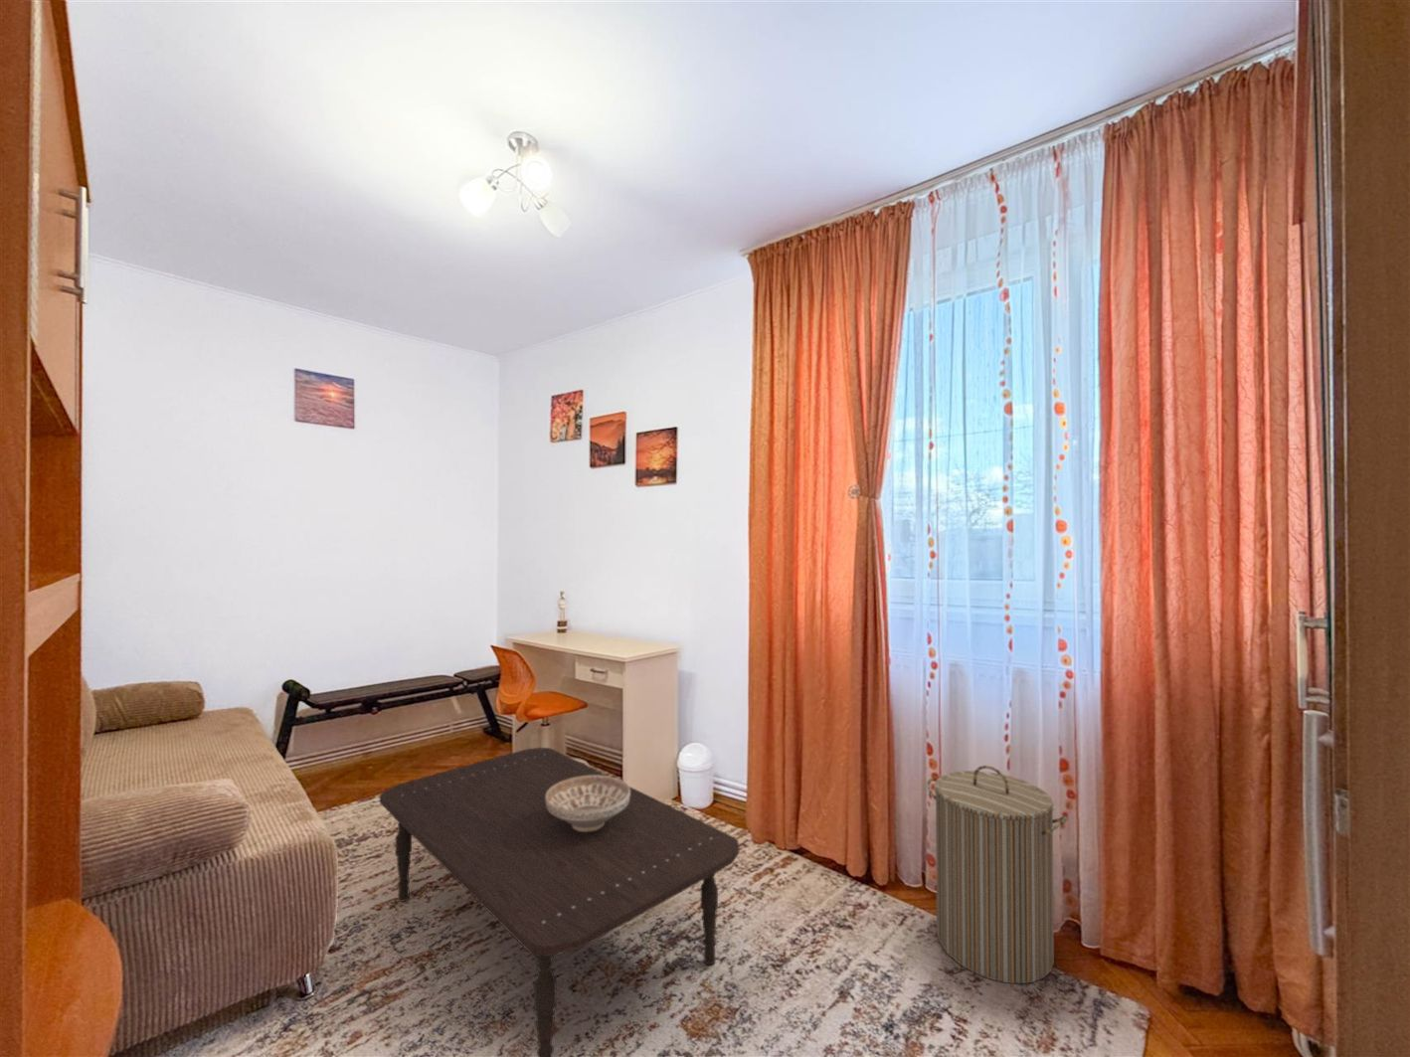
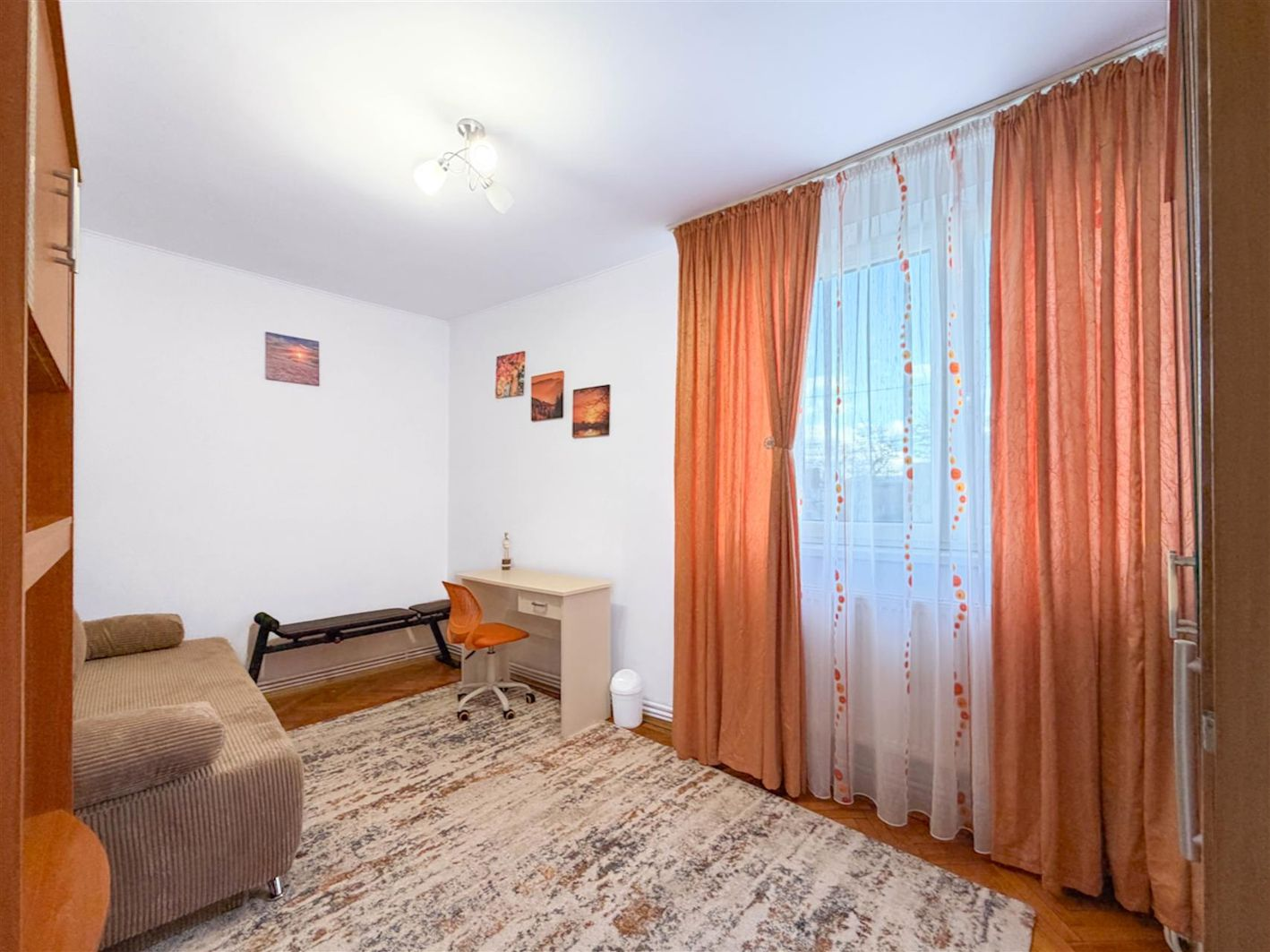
- coffee table (544, 872)
- decorative bowl (587, 811)
- laundry hamper (993, 856)
